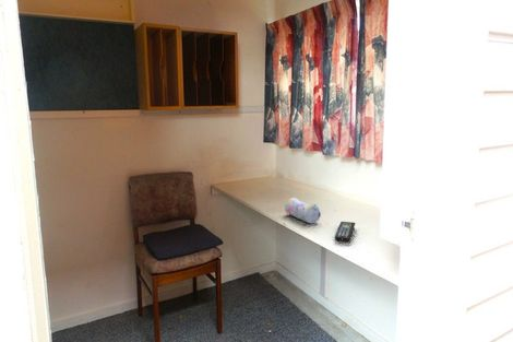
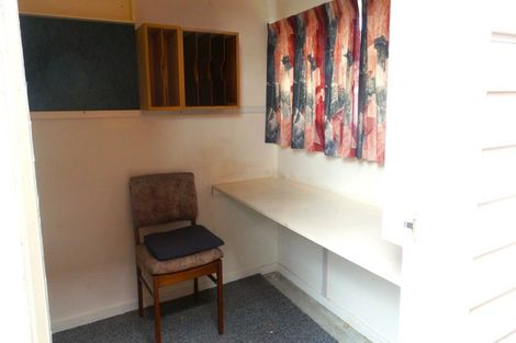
- remote control (345, 231)
- pencil case (301, 209)
